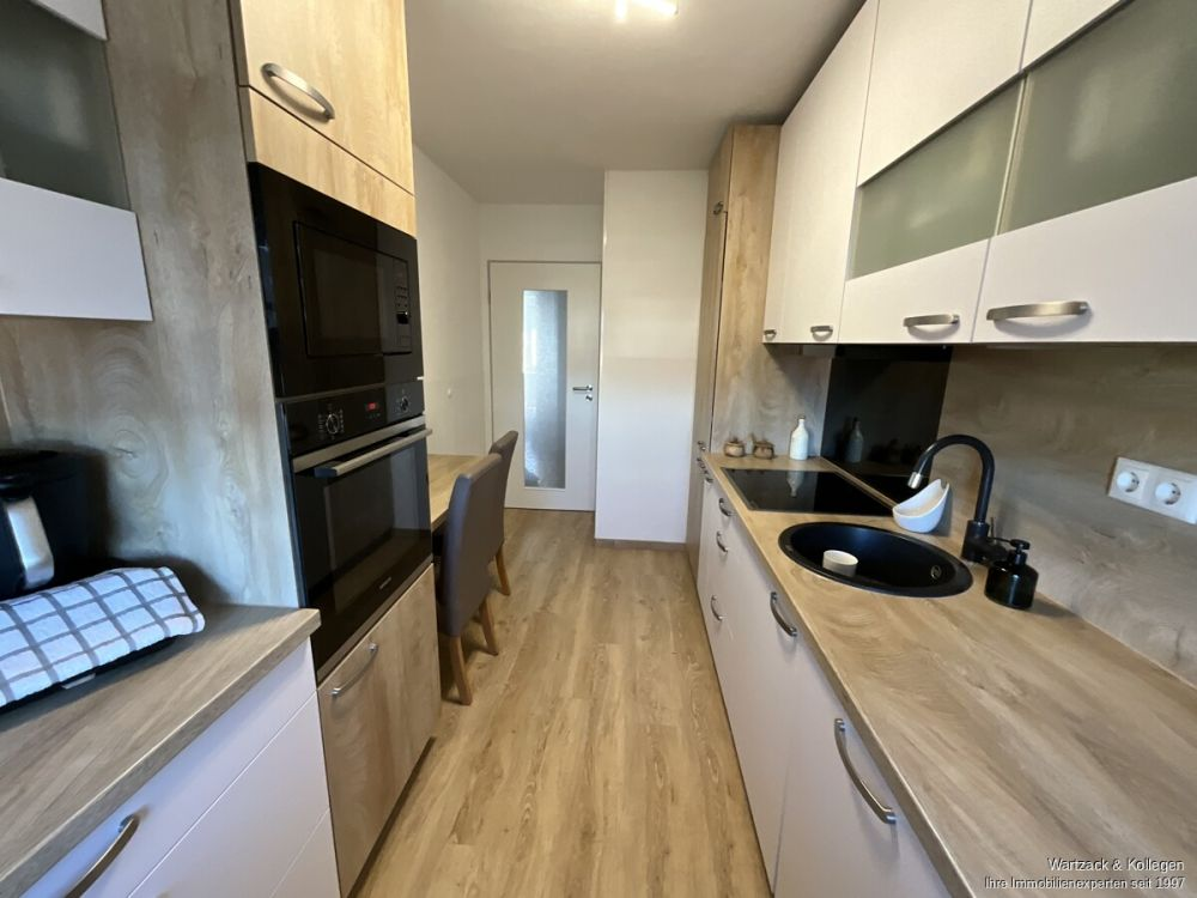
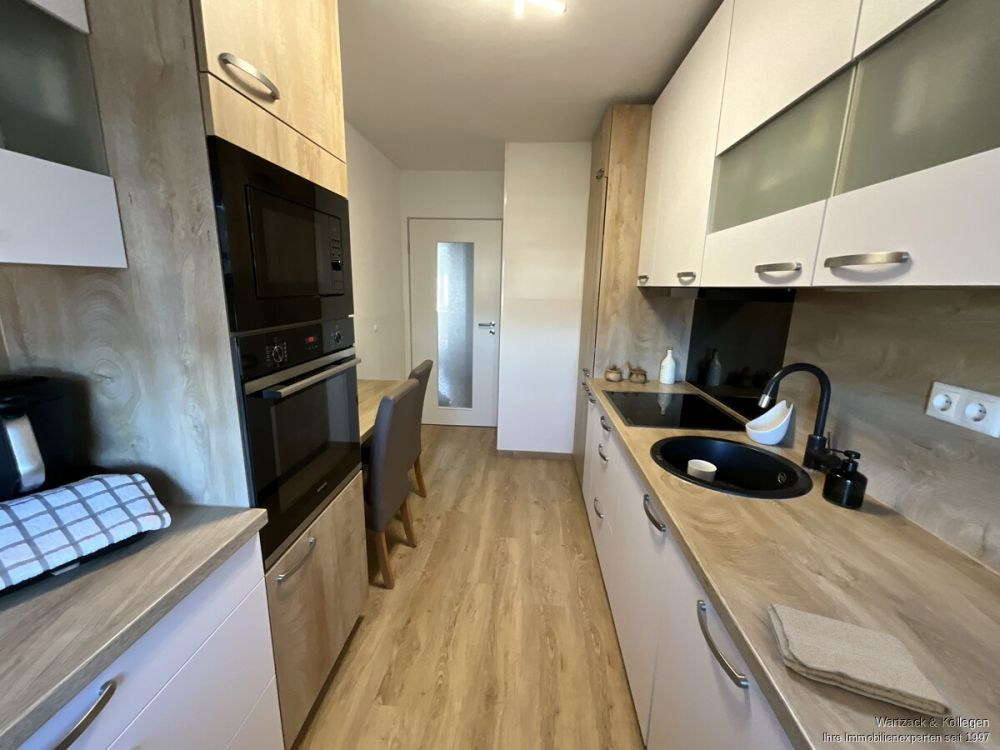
+ washcloth (844, 651)
